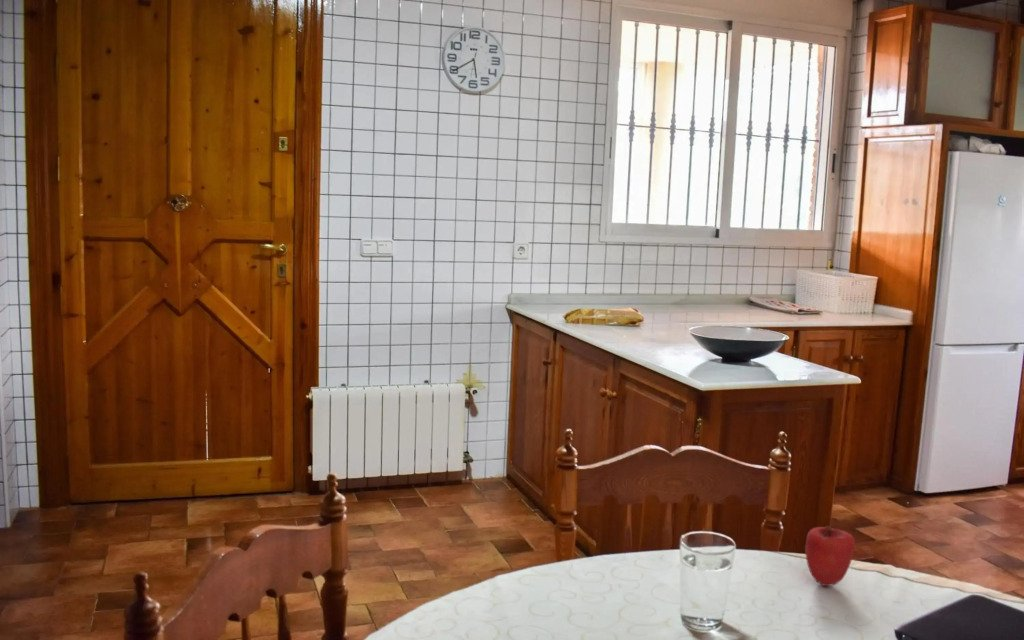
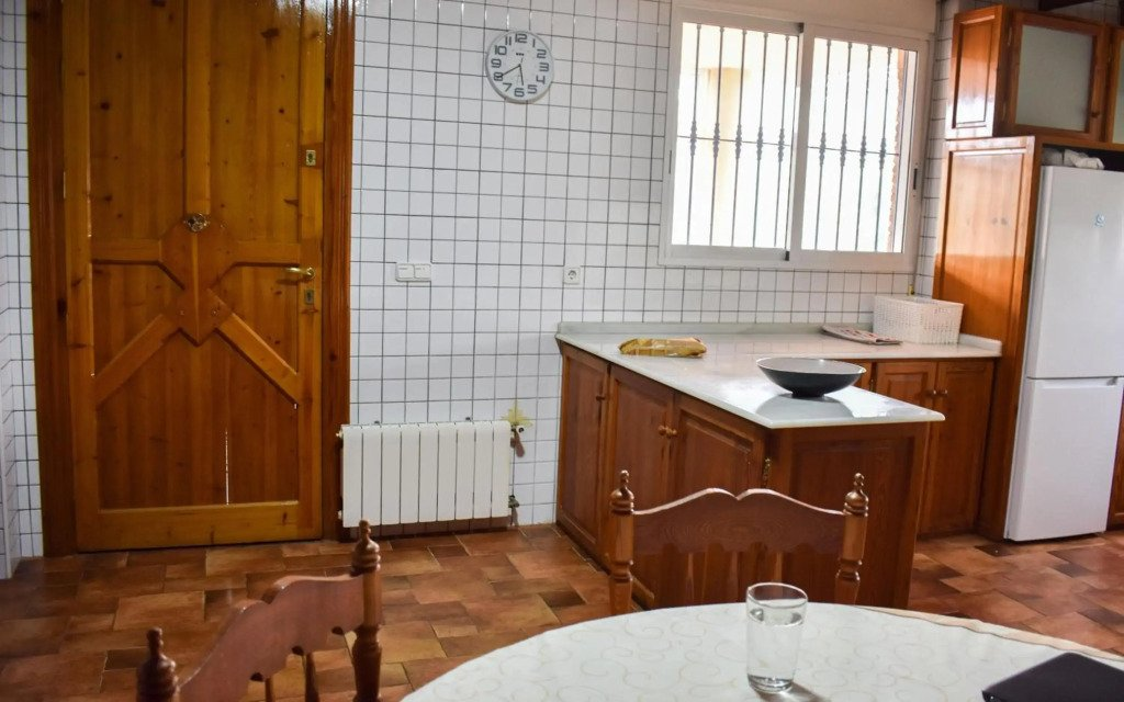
- apple (828, 554)
